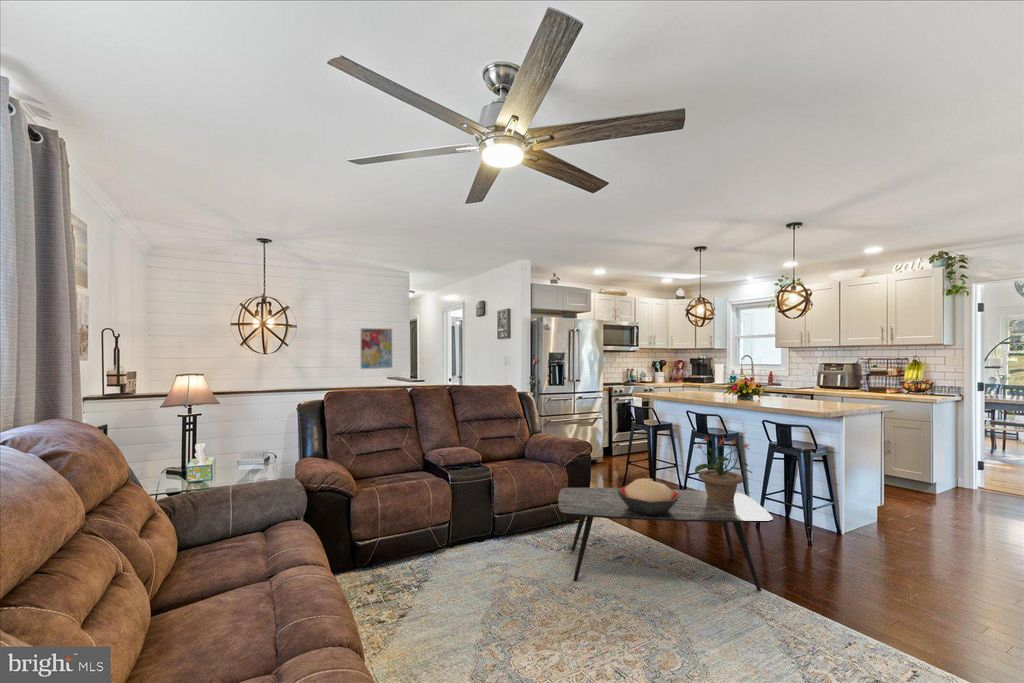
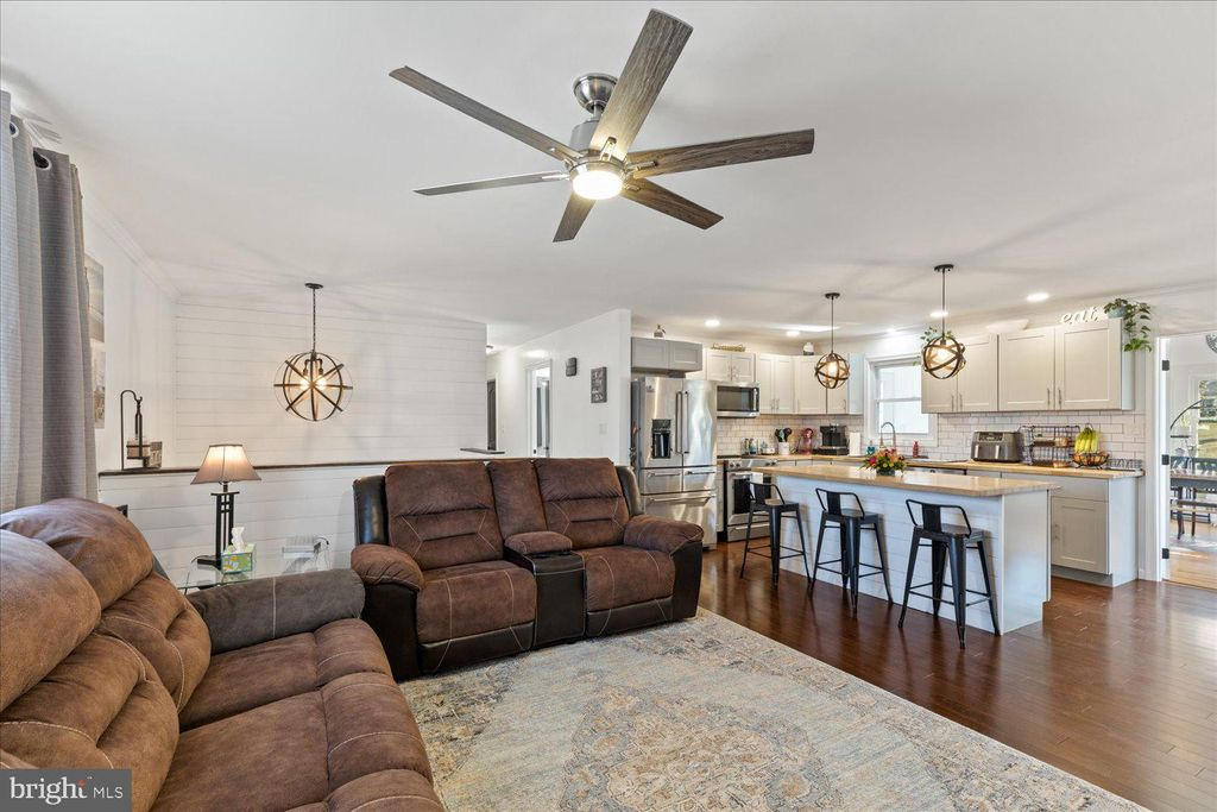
- wall art (376, 348)
- potted plant (721, 467)
- decorative bowl (648, 494)
- coffee table (658, 520)
